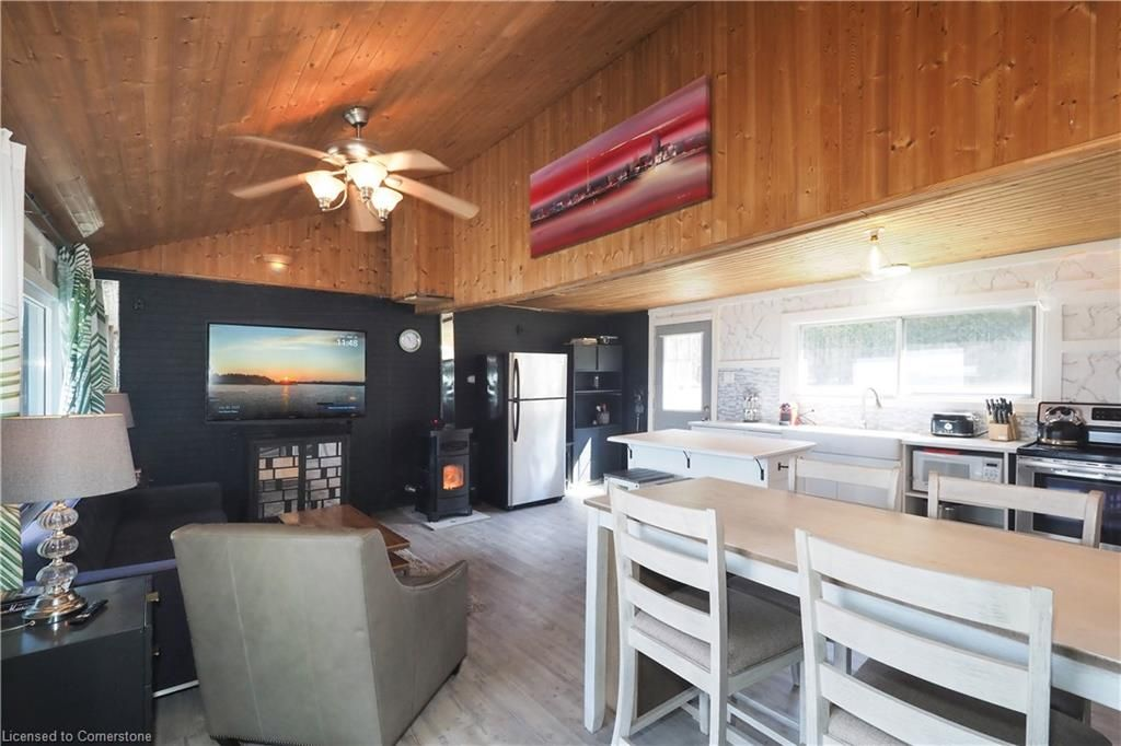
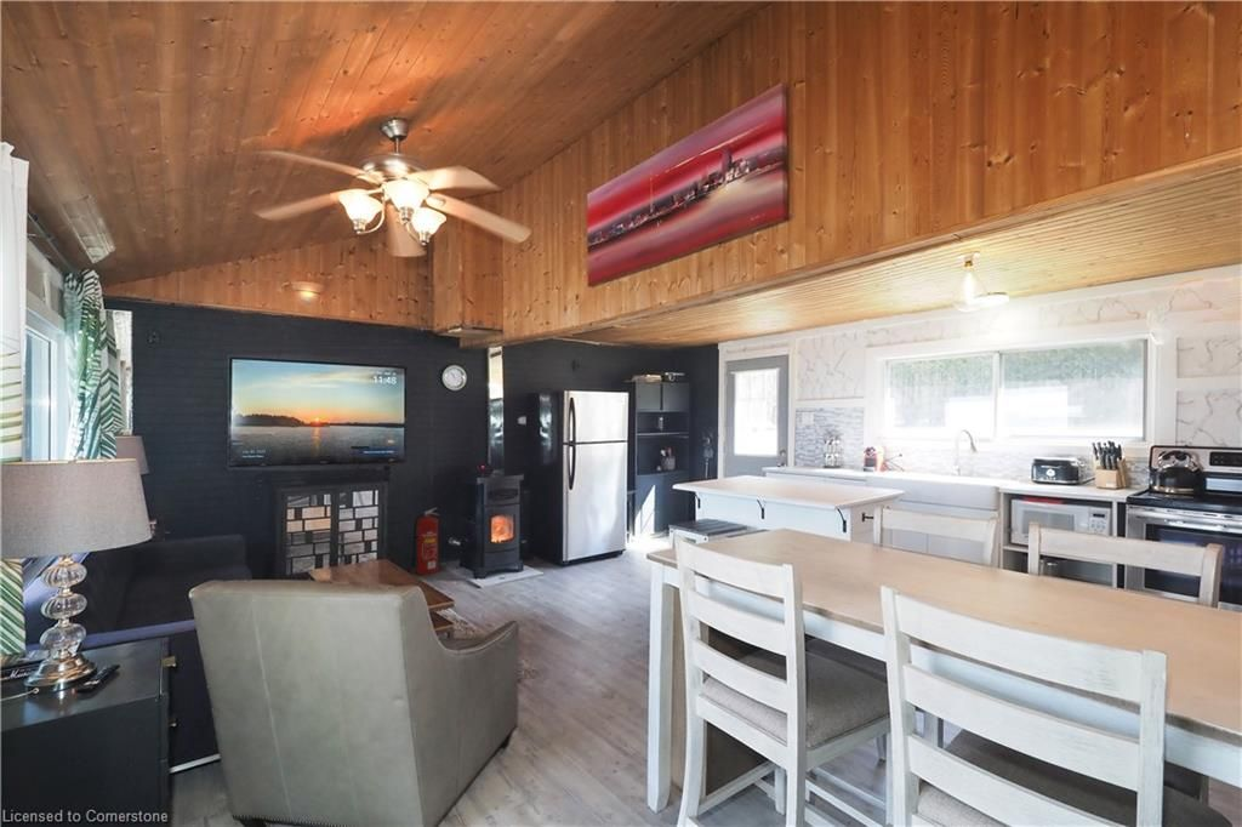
+ fire extinguisher (425, 540)
